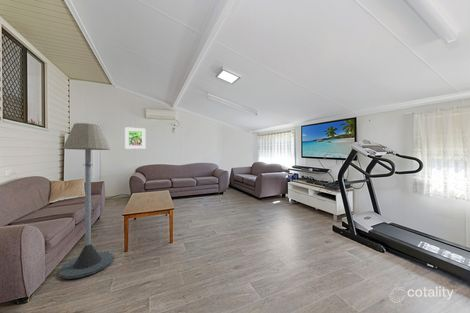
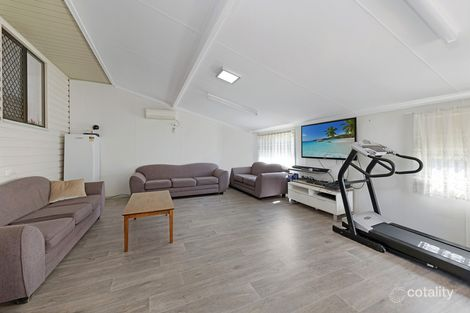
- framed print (135, 138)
- floor lamp (88, 194)
